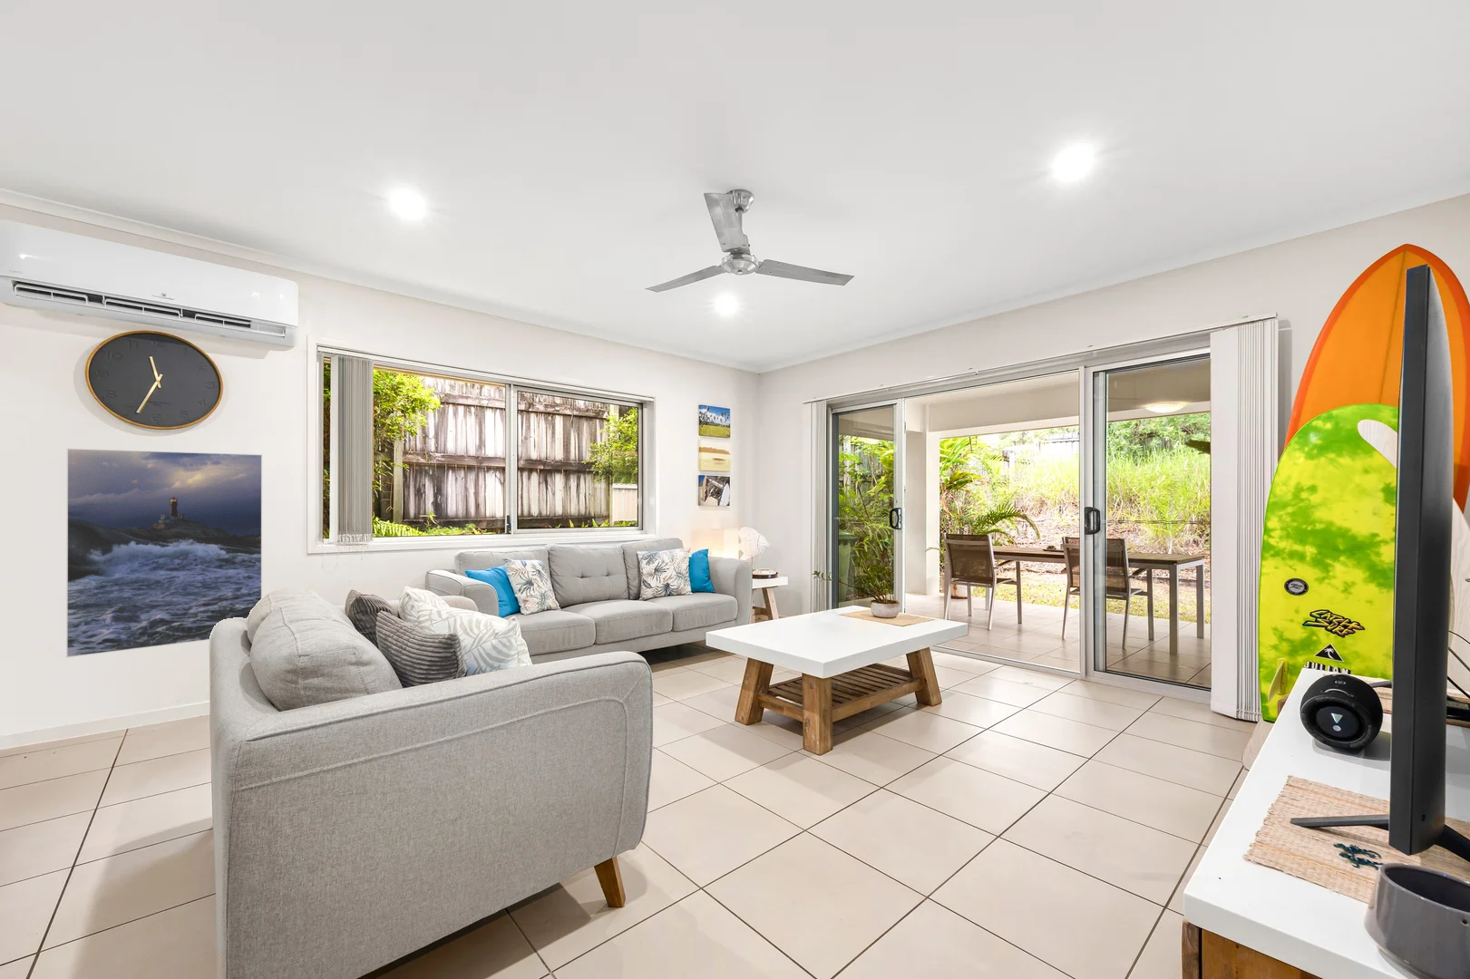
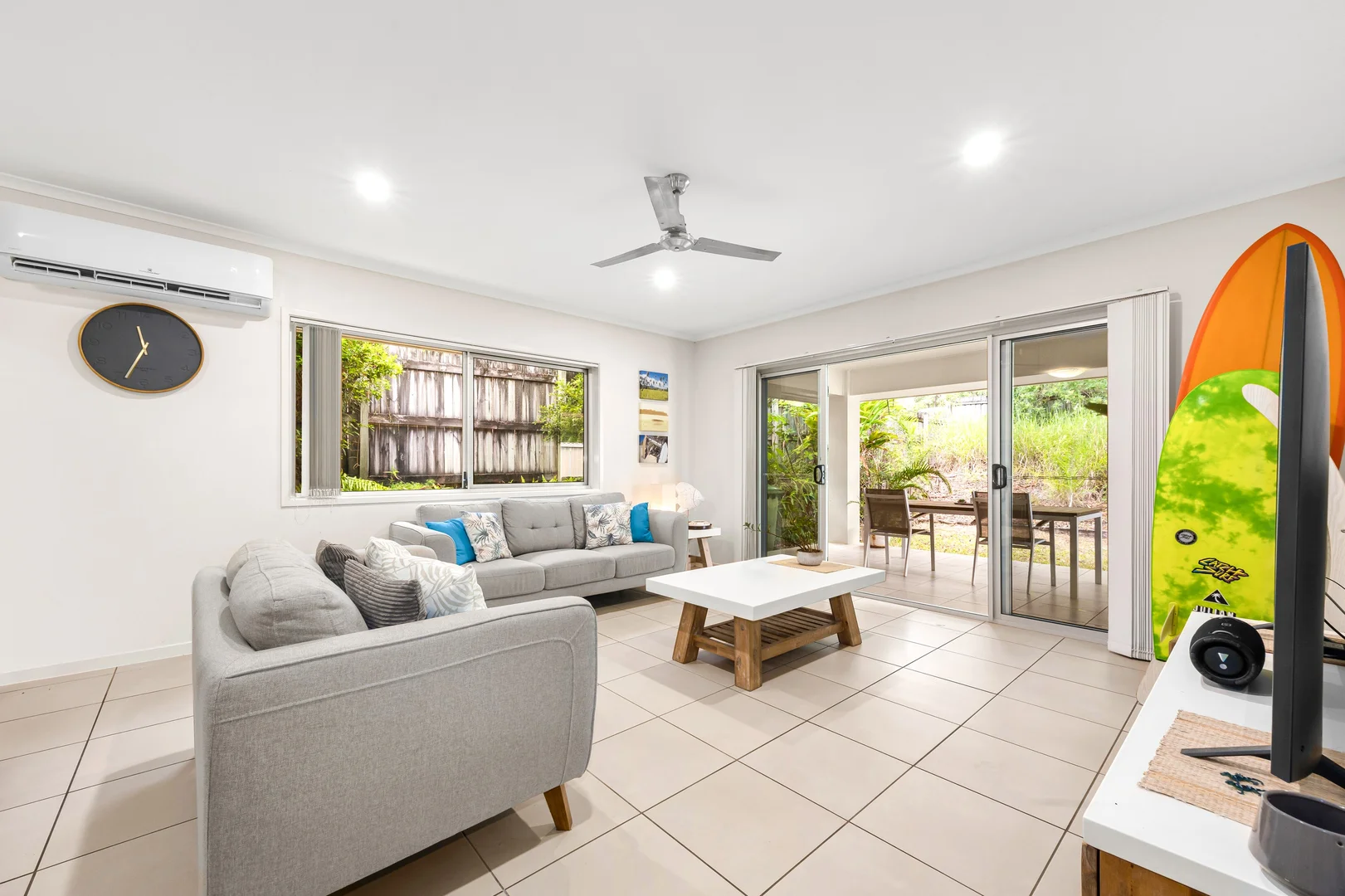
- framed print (172, 547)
